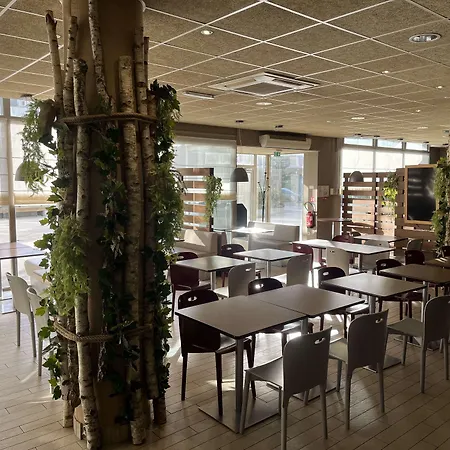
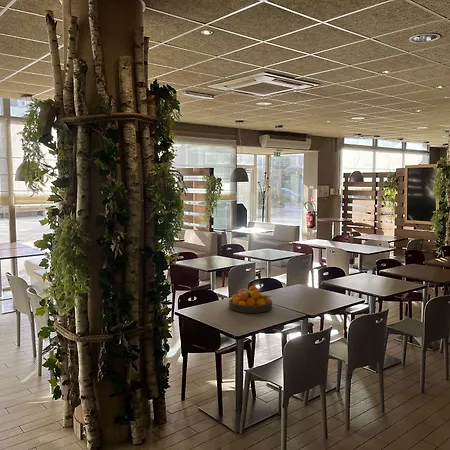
+ fruit bowl (250, 297)
